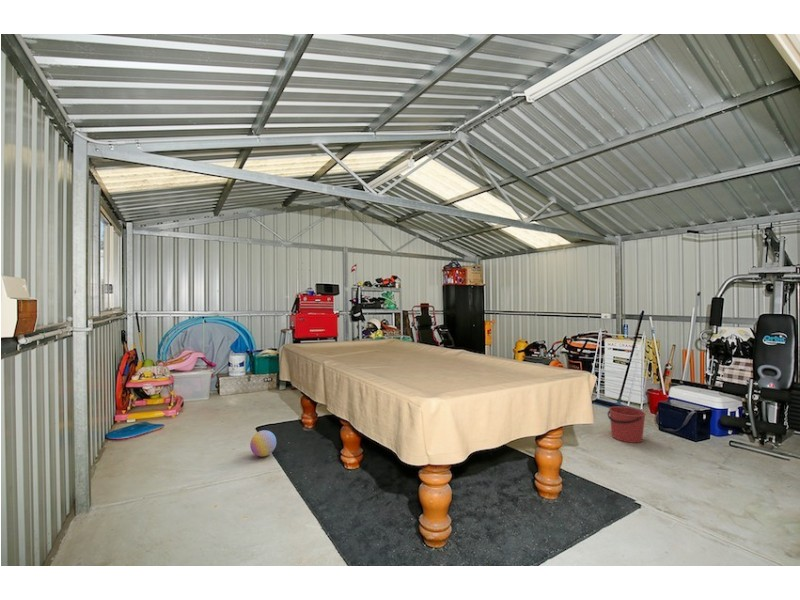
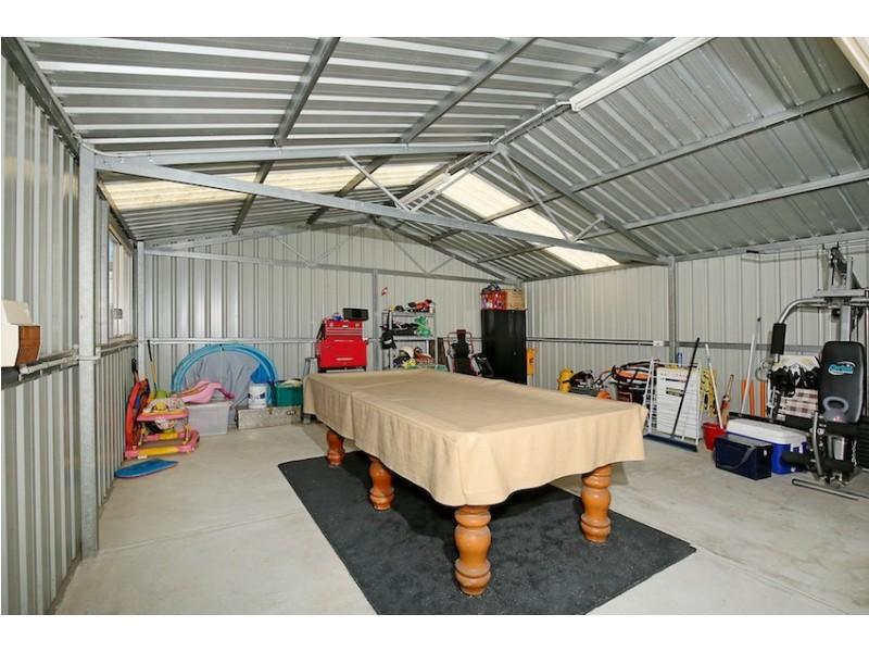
- bucket (626, 424)
- ball (263, 443)
